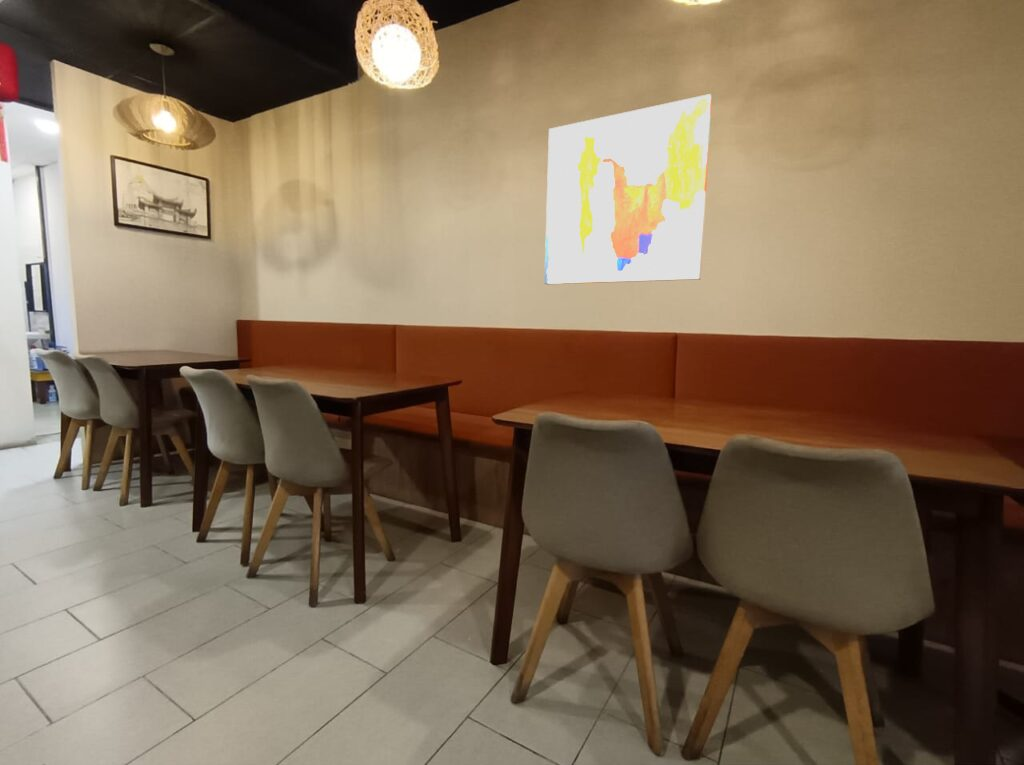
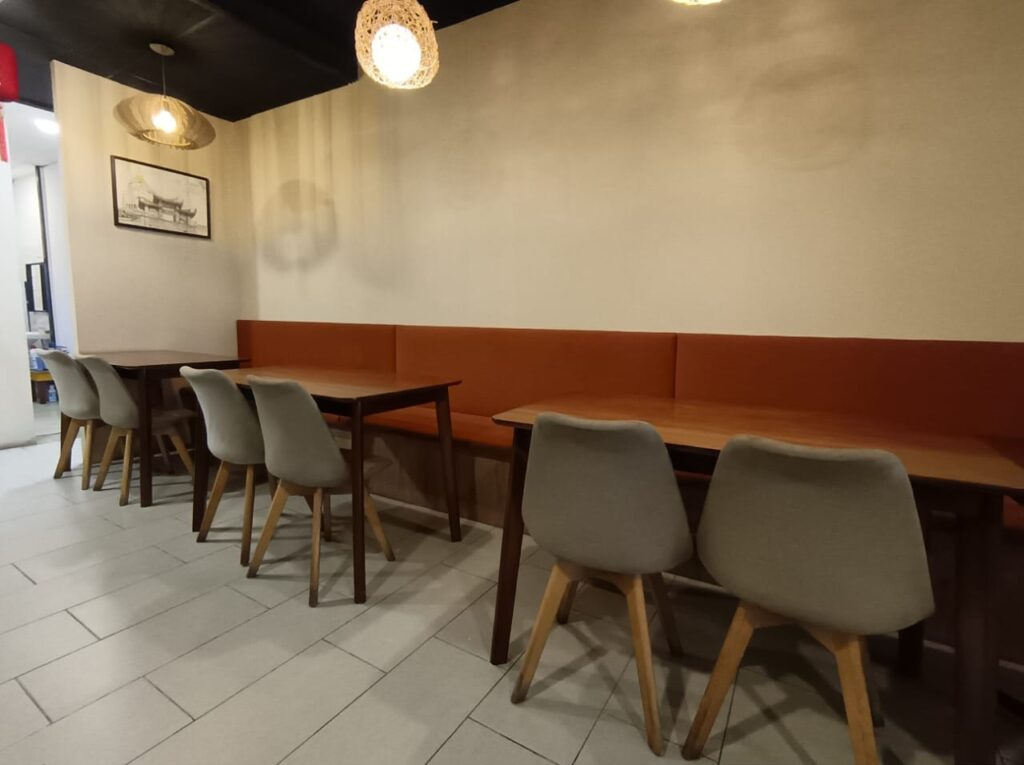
- wall art (620, 199)
